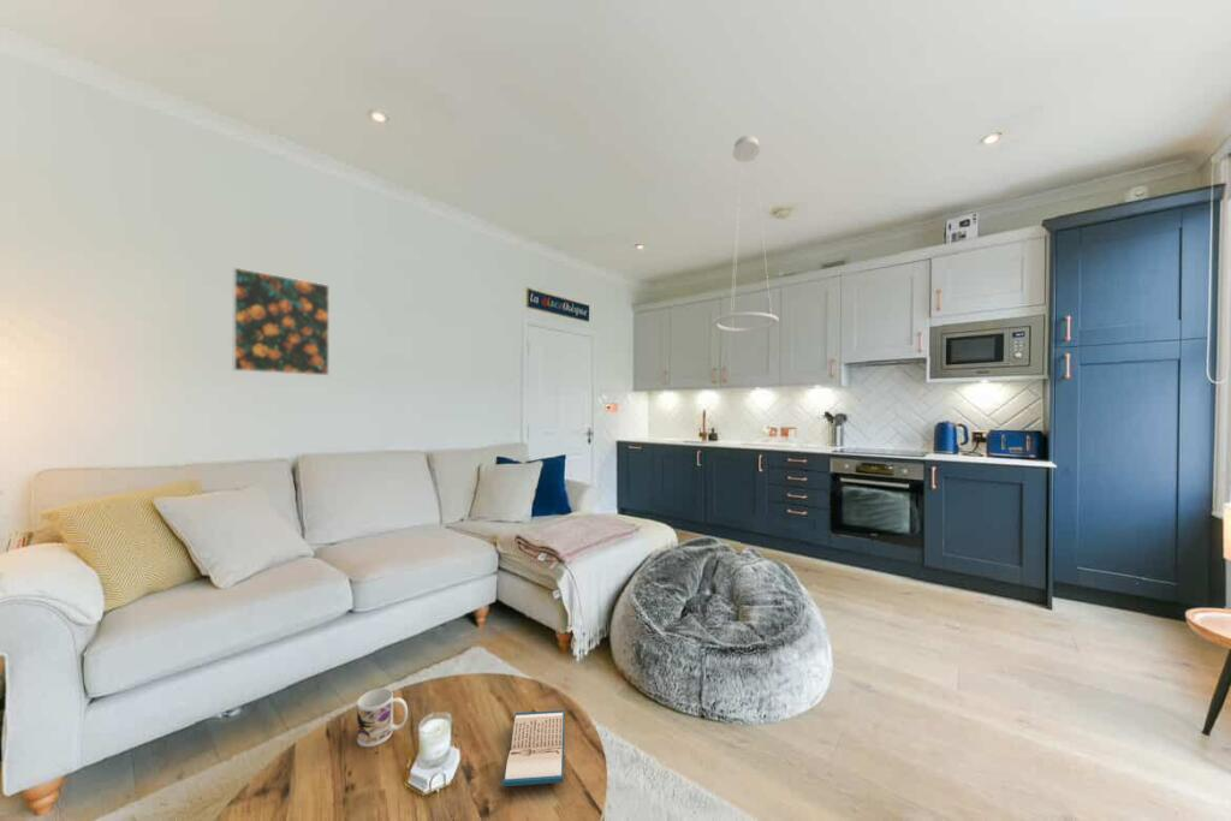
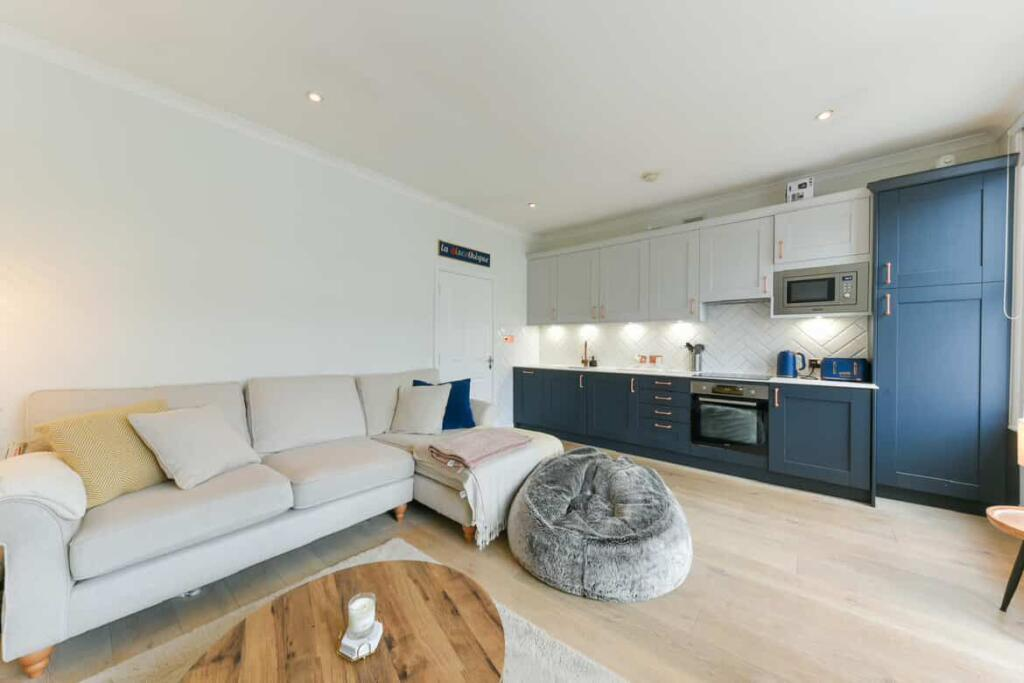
- mug (382, 715)
- pendant light (737, 234)
- hardback book (536, 745)
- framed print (284, 325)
